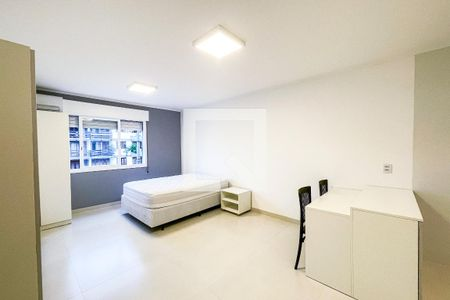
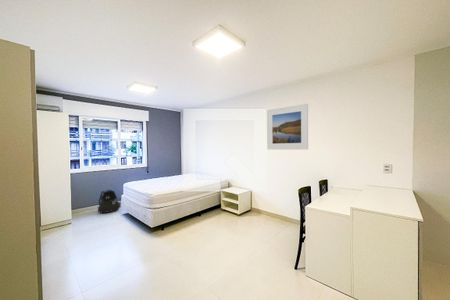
+ backpack (108, 200)
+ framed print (286, 128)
